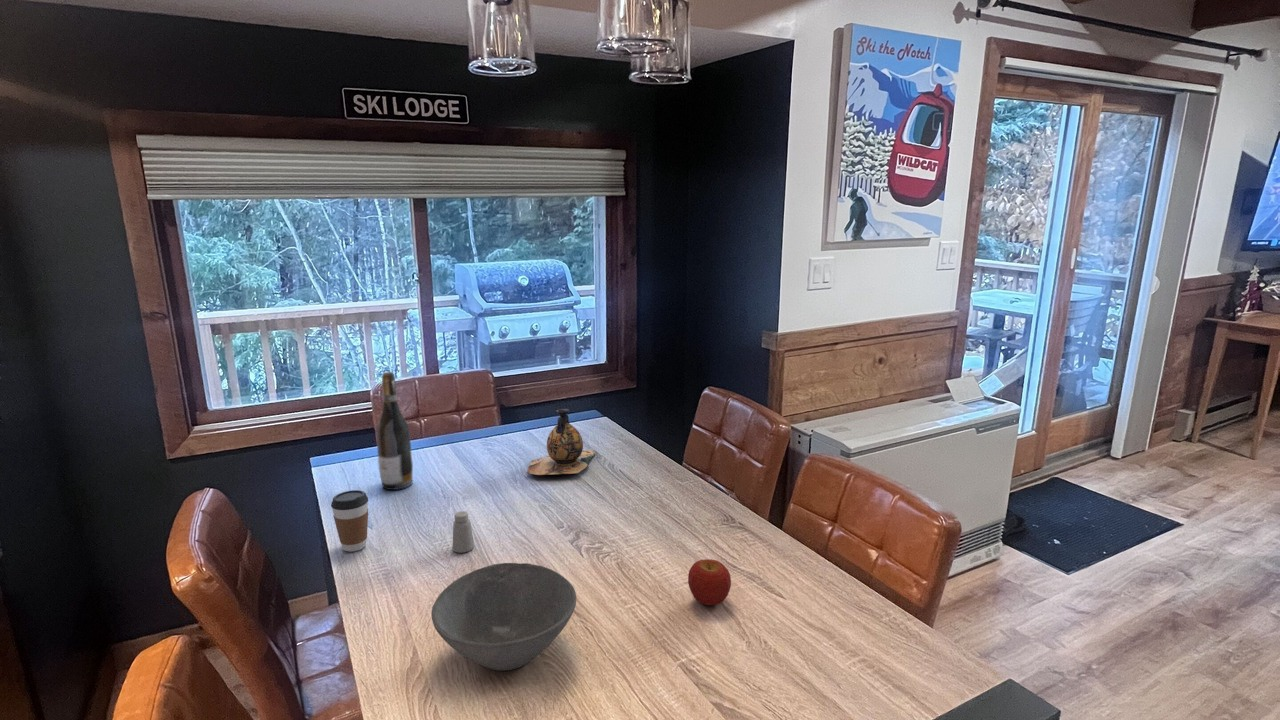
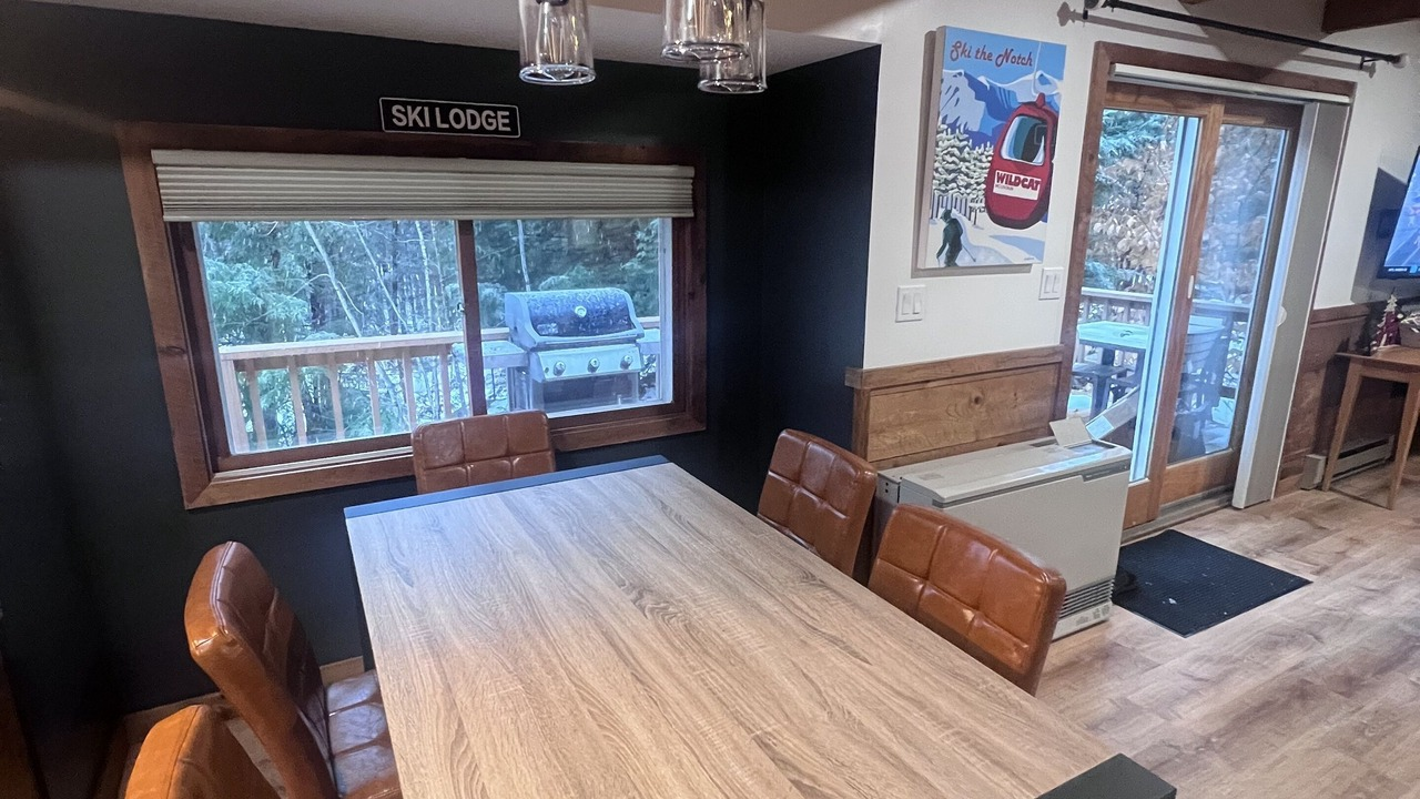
- coffee cup (351, 521)
- bowl (506, 625)
- saltshaker (462, 530)
- apple (709, 581)
- wine bottle (392, 429)
- vase (561, 437)
